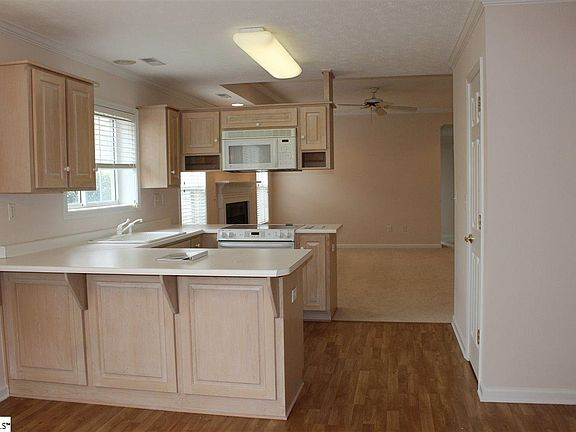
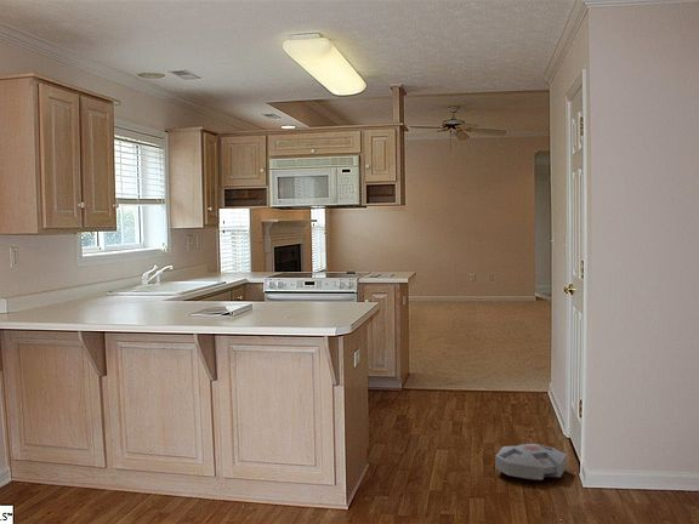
+ robot vacuum (530, 461)
